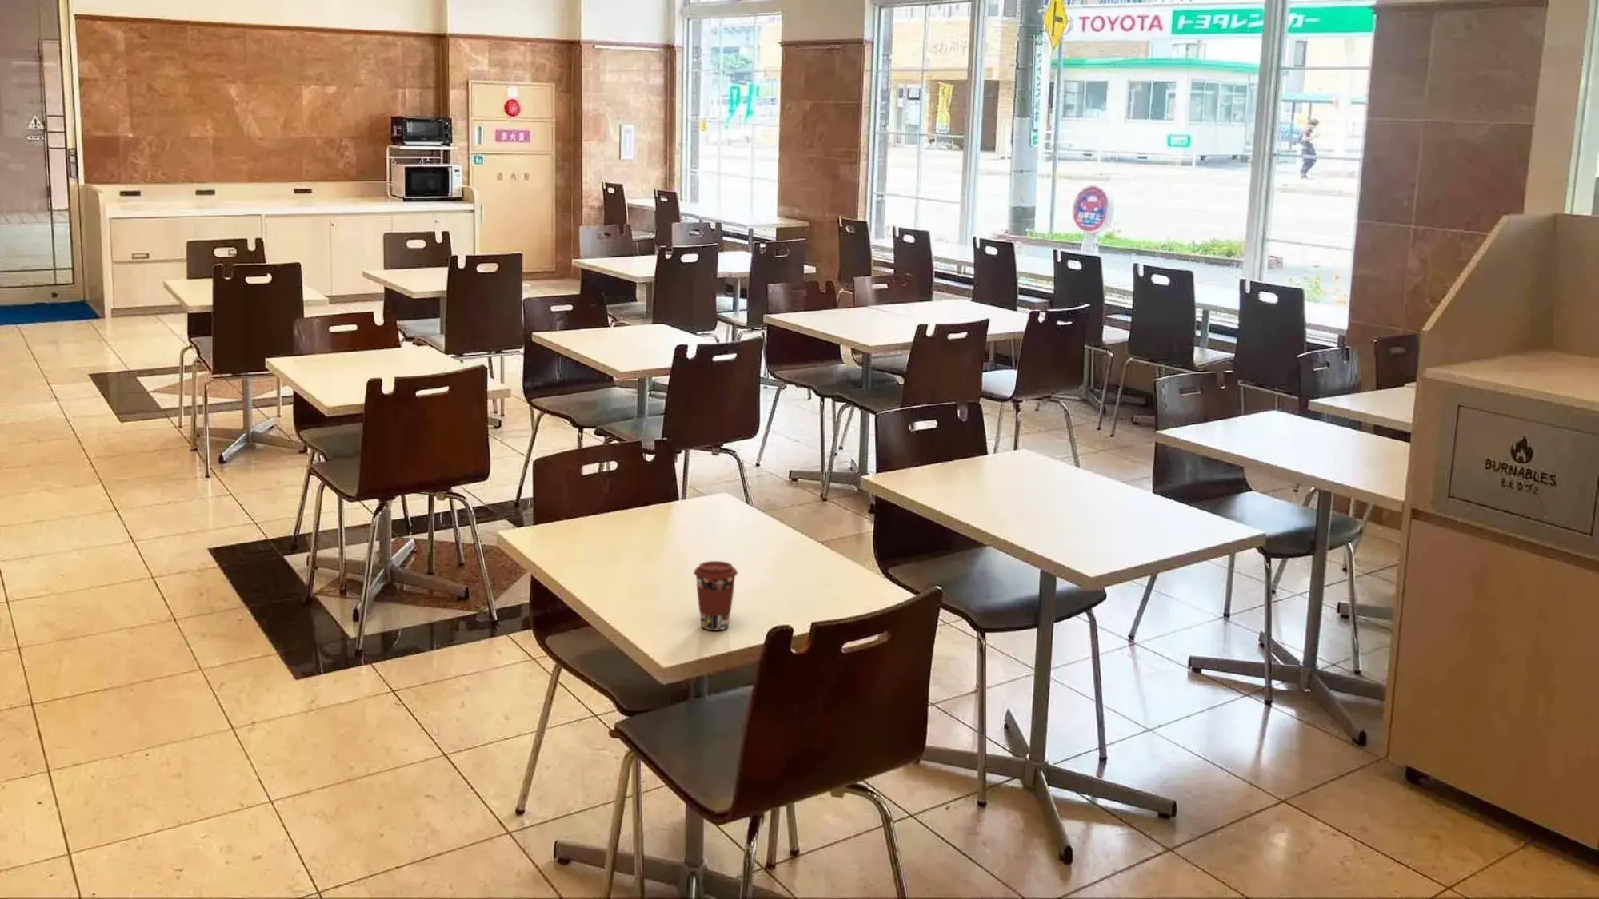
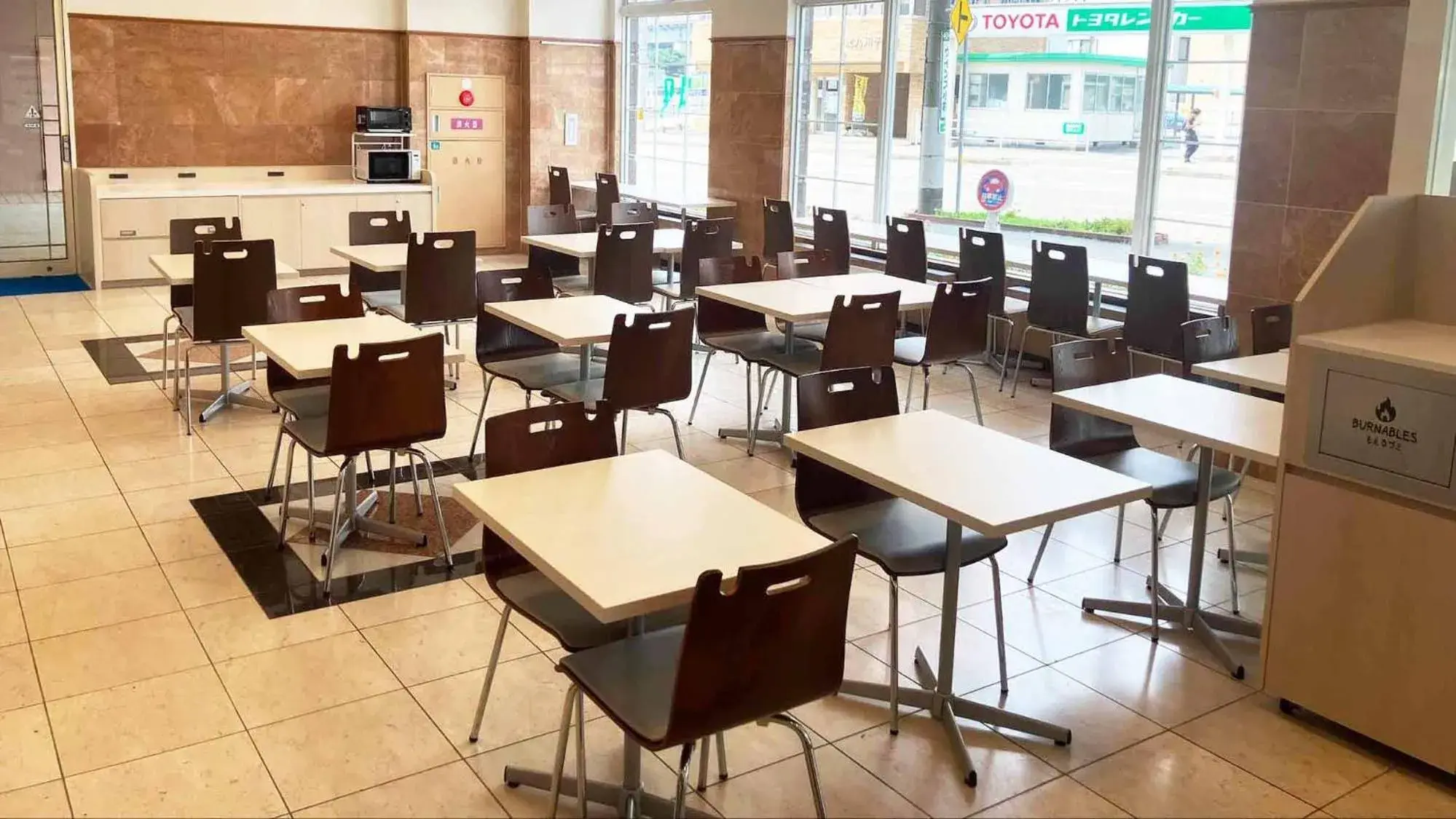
- coffee cup (715, 595)
